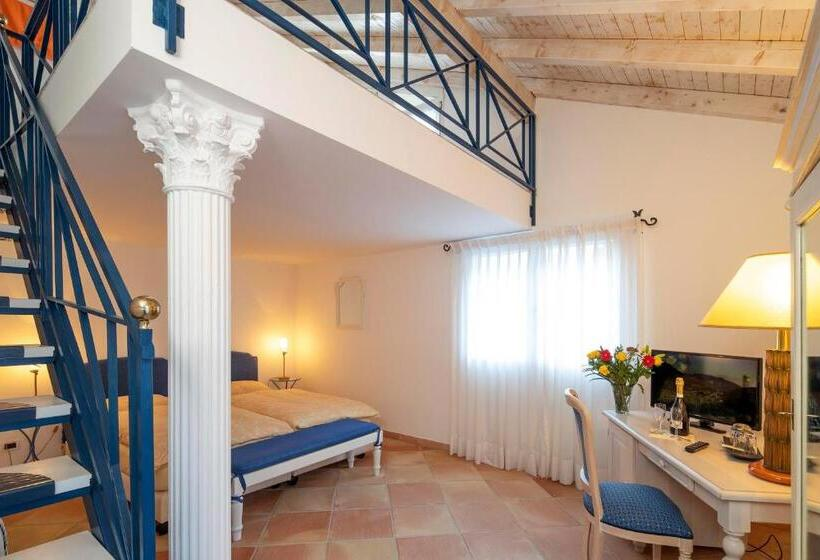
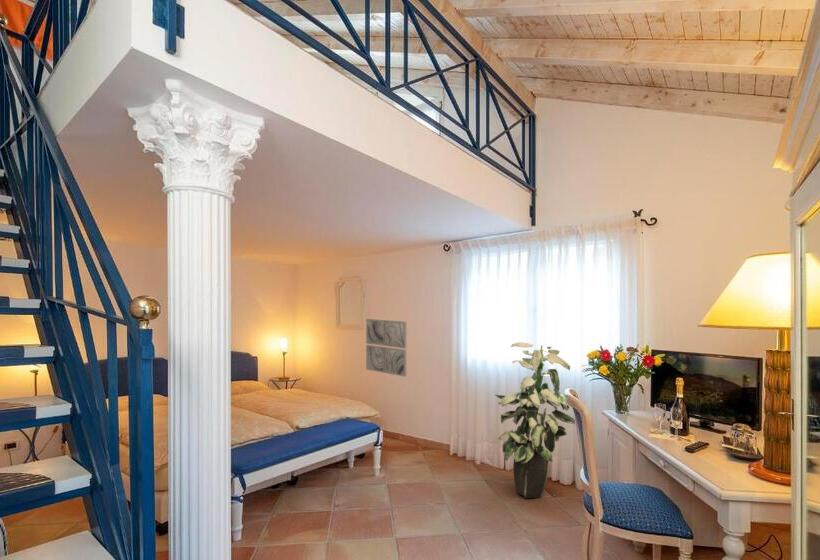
+ wall art (385, 347)
+ indoor plant (531, 417)
